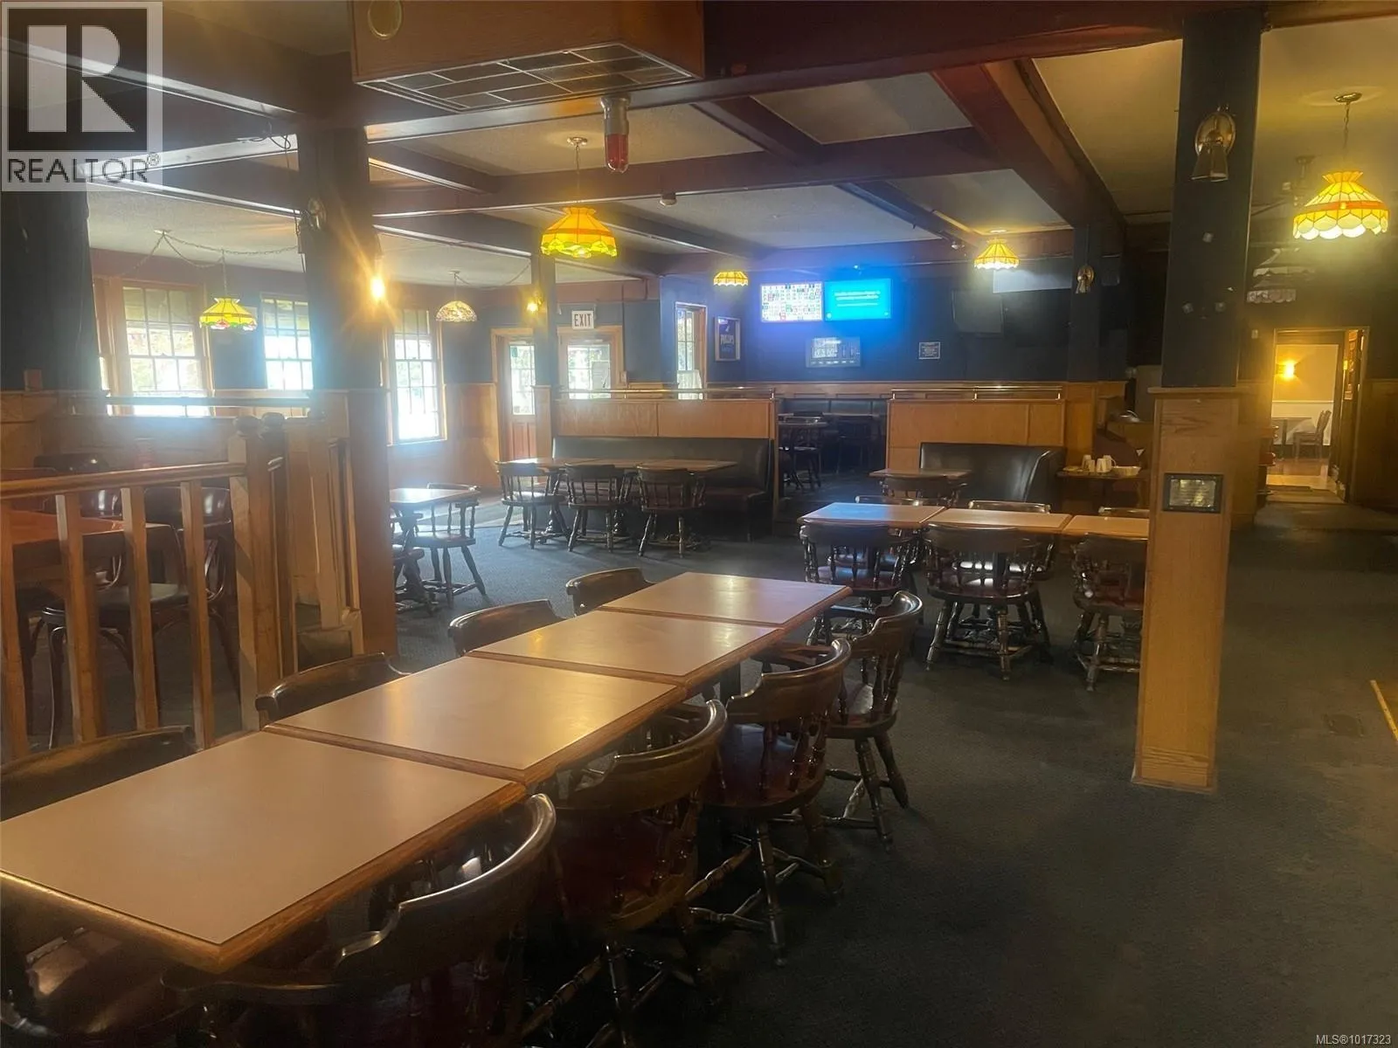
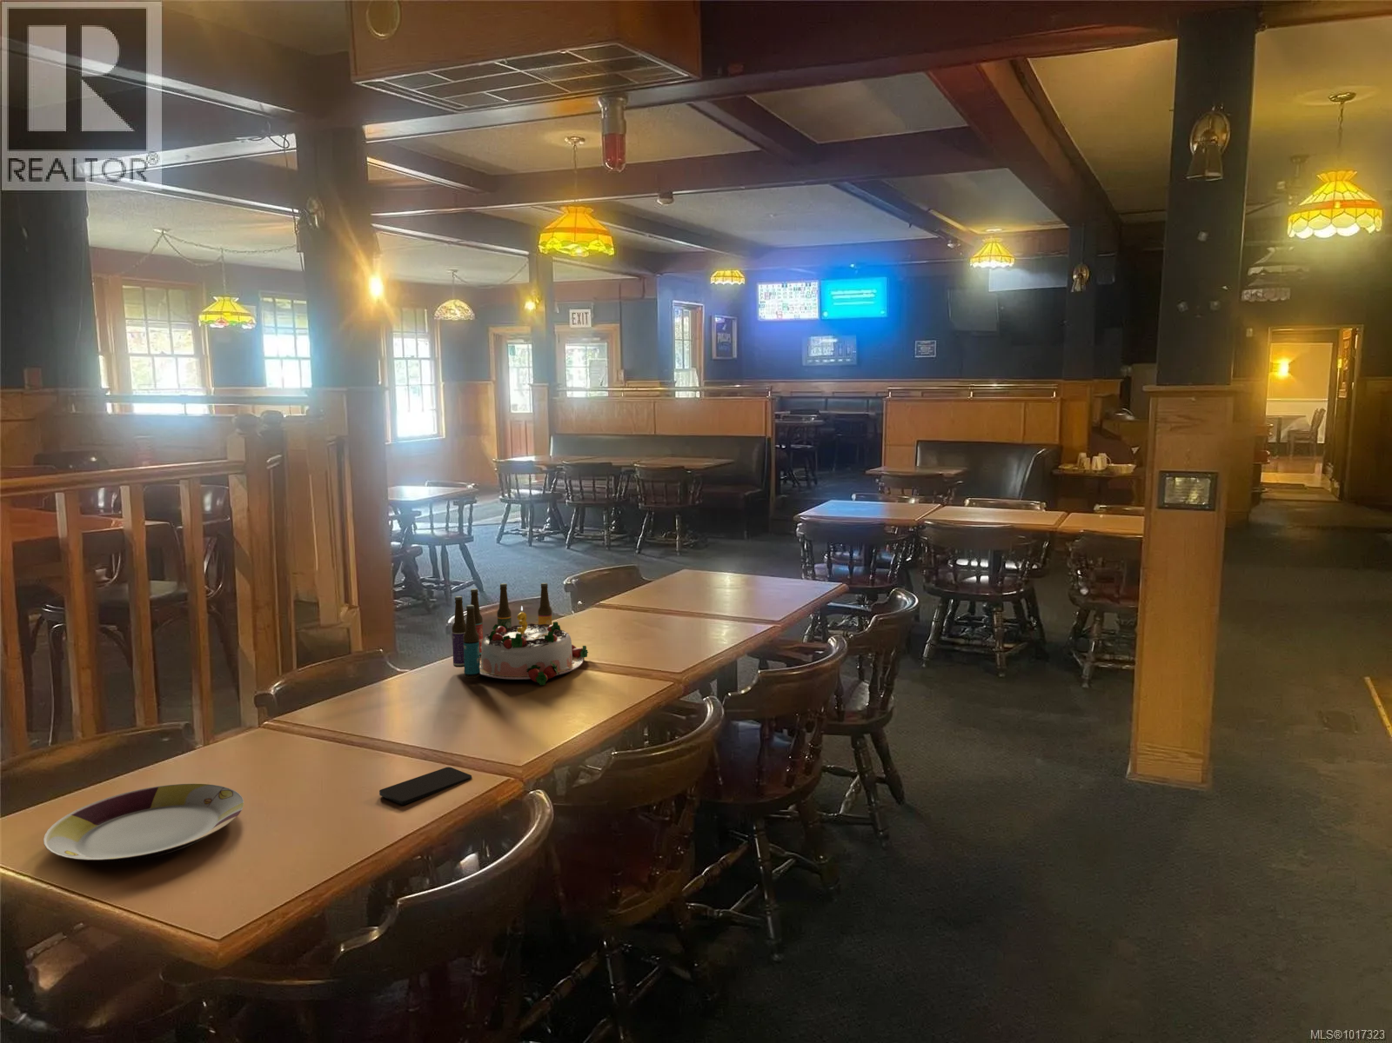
+ beer bottle (521, 630)
+ plate (148, 824)
+ smartphone (426, 784)
